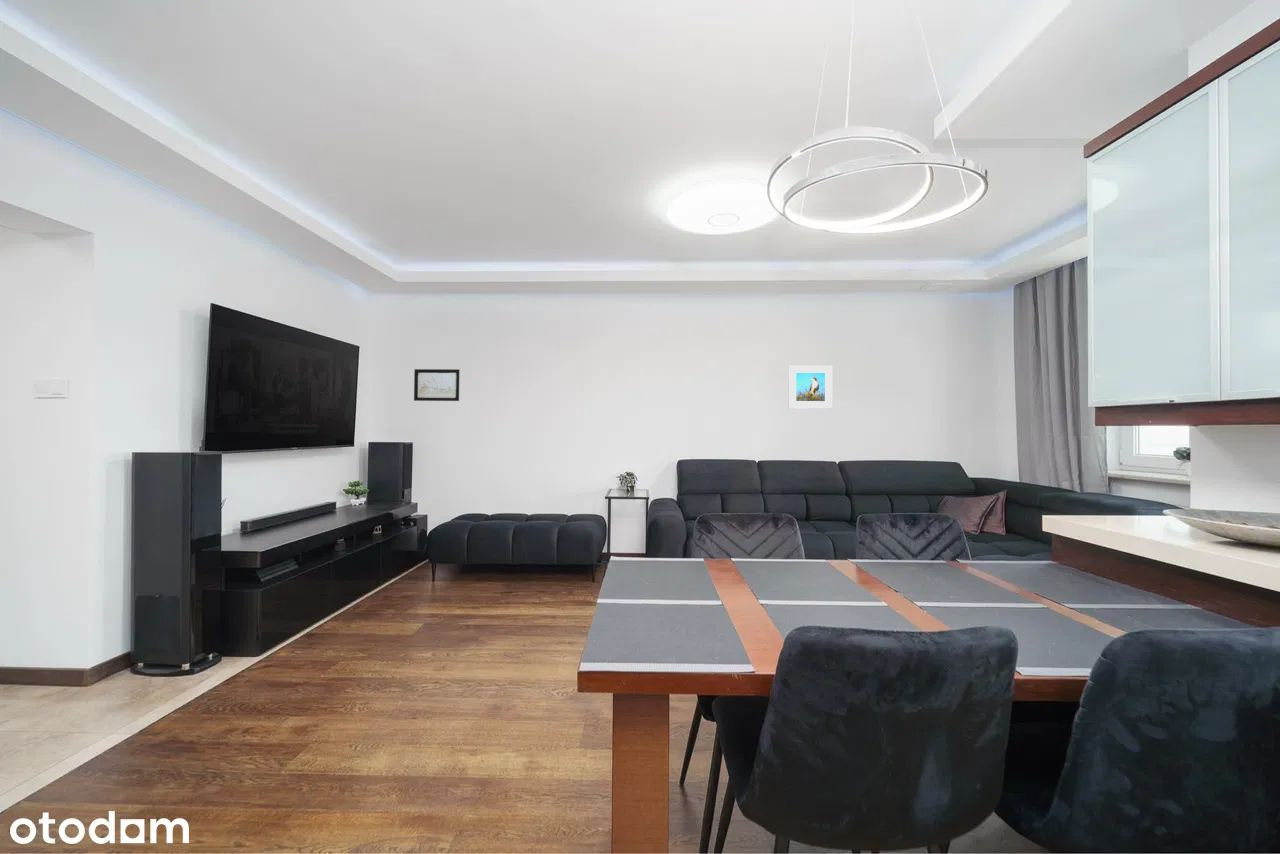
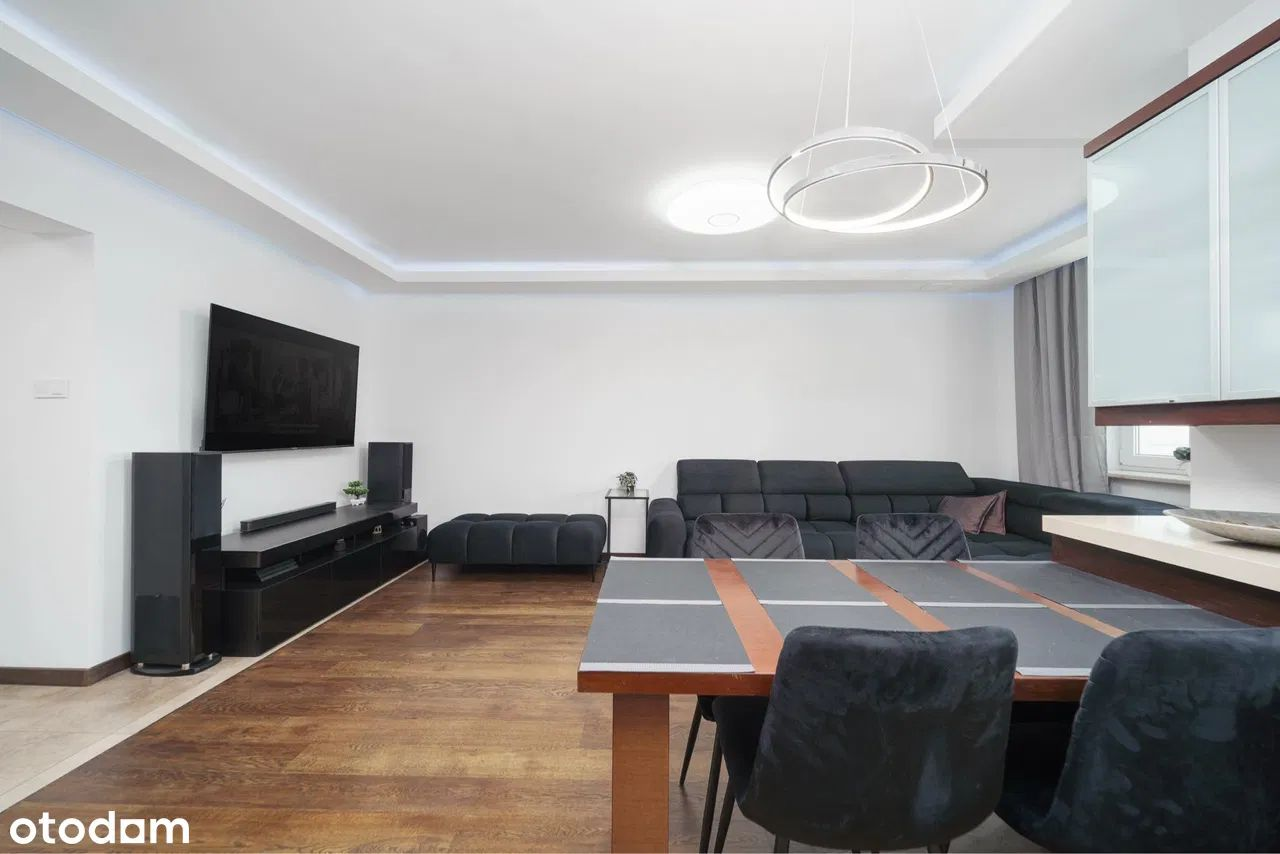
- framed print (810, 386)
- wall art (436, 385)
